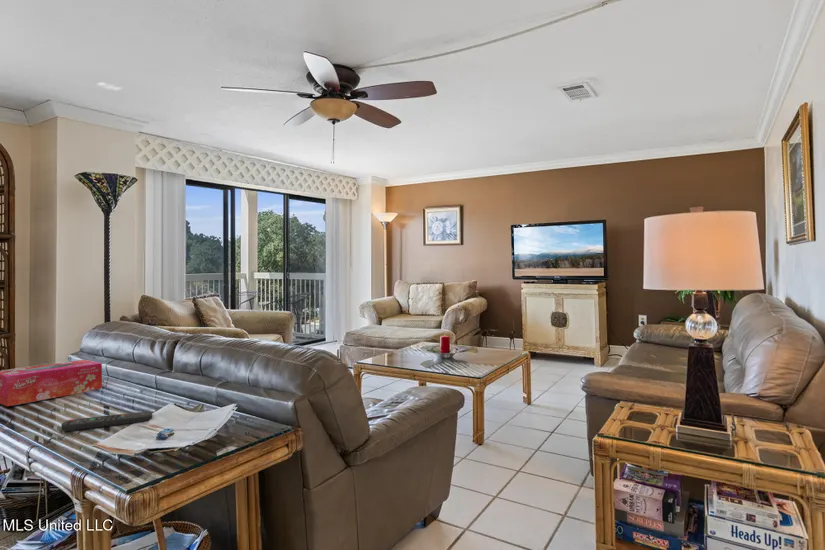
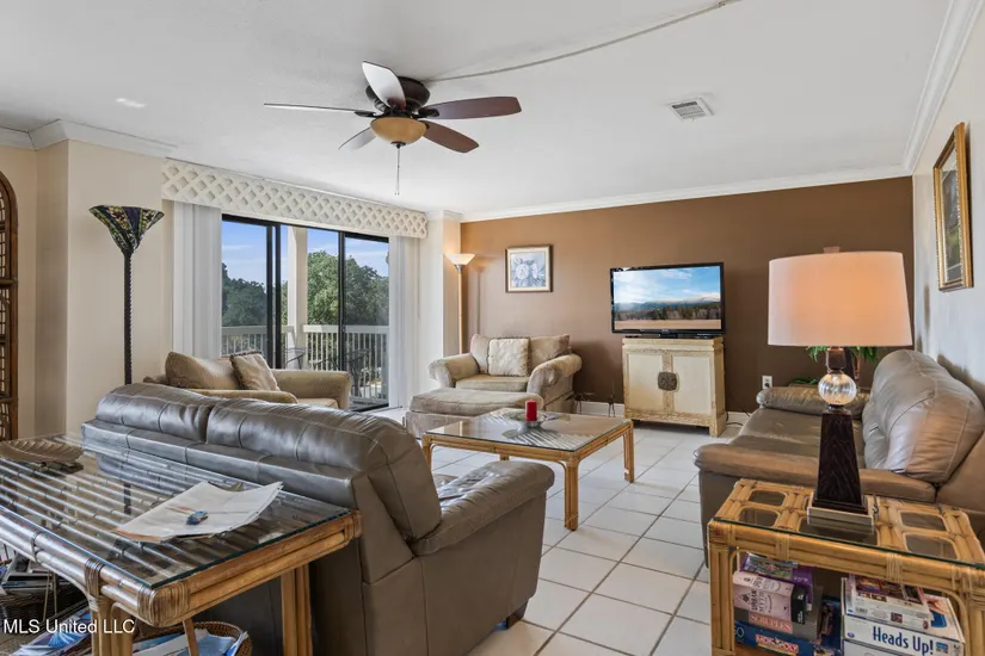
- remote control (108, 420)
- tissue box (49, 380)
